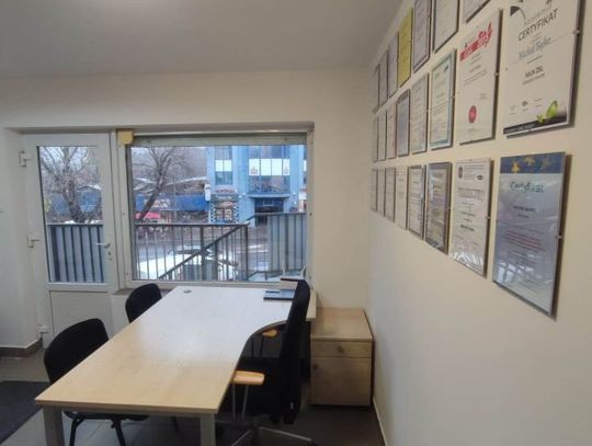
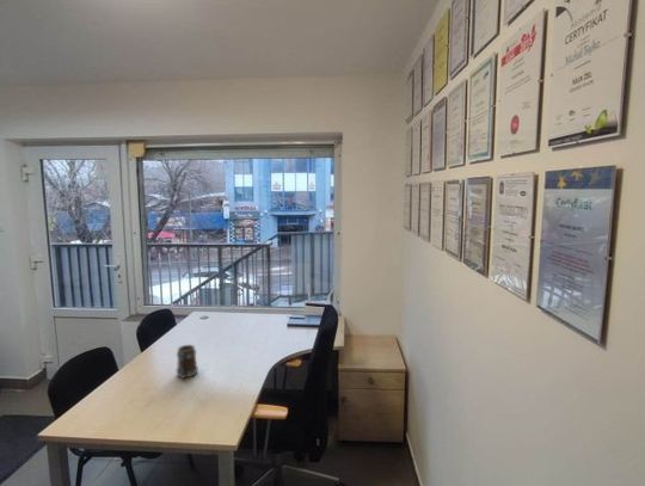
+ mug (185, 362)
